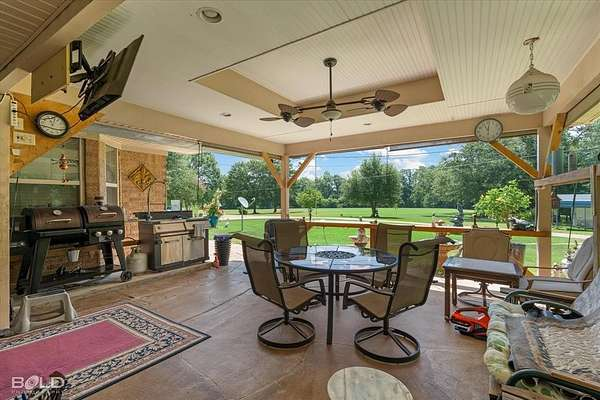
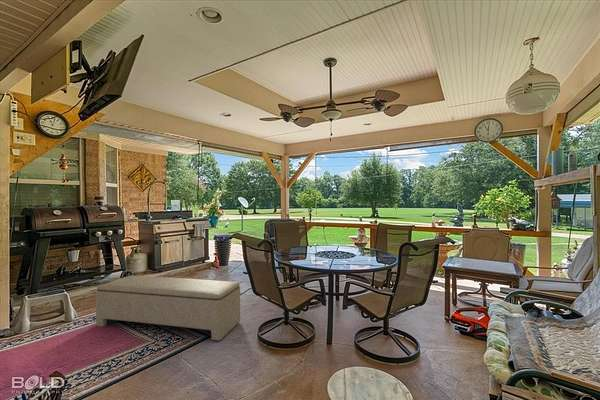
+ bench (169, 303)
